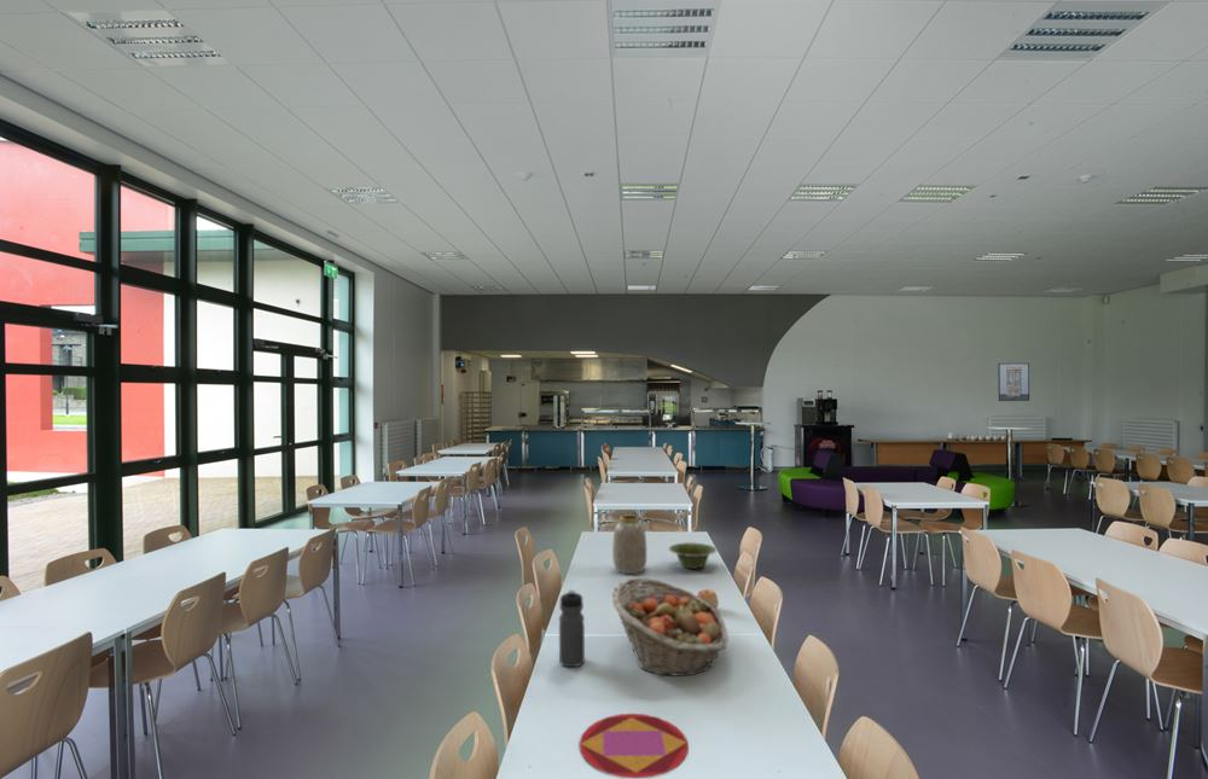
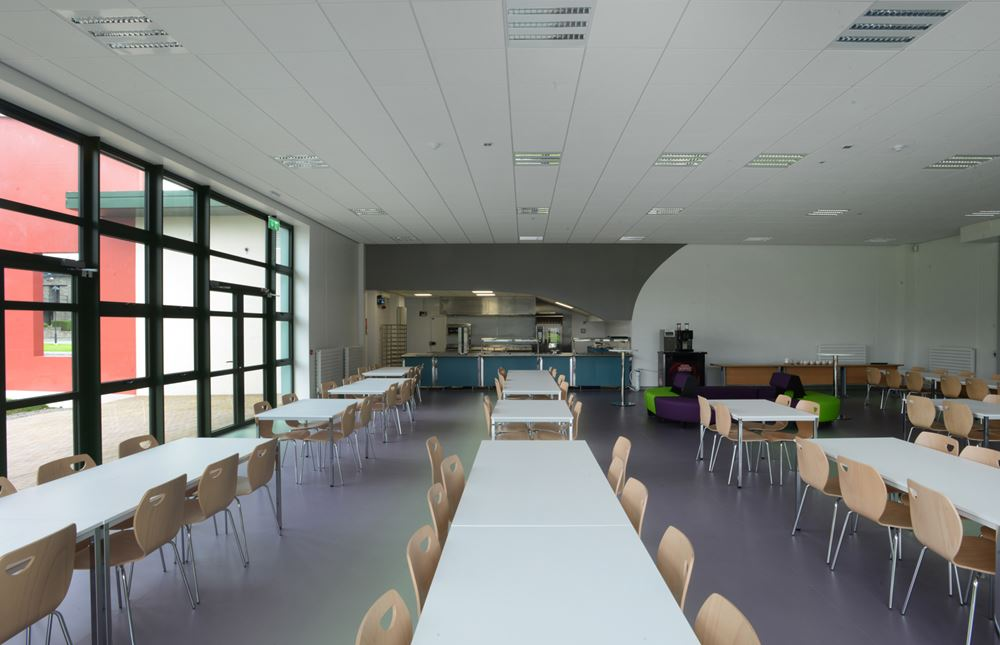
- dish (692, 557)
- apple (707, 600)
- fruit basket (669, 622)
- water bottle (571, 626)
- plate (633, 743)
- vase (629, 543)
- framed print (1014, 382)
